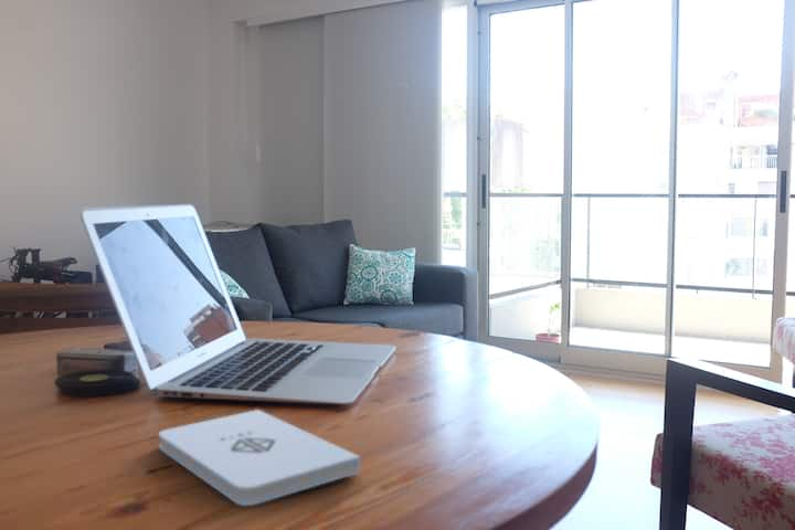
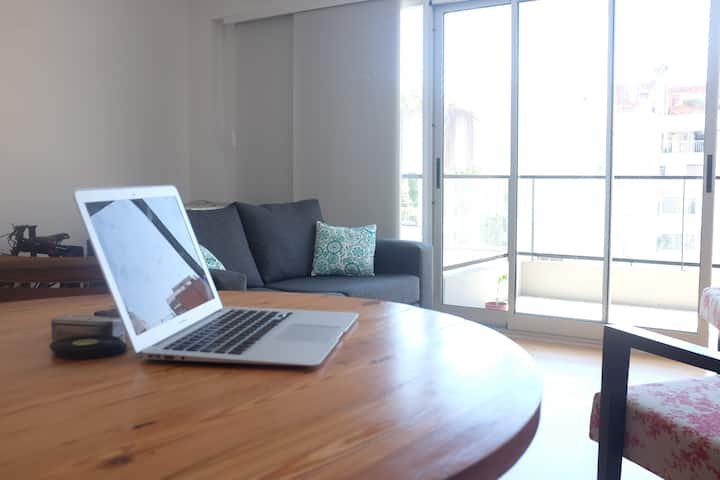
- notepad (252, 451)
